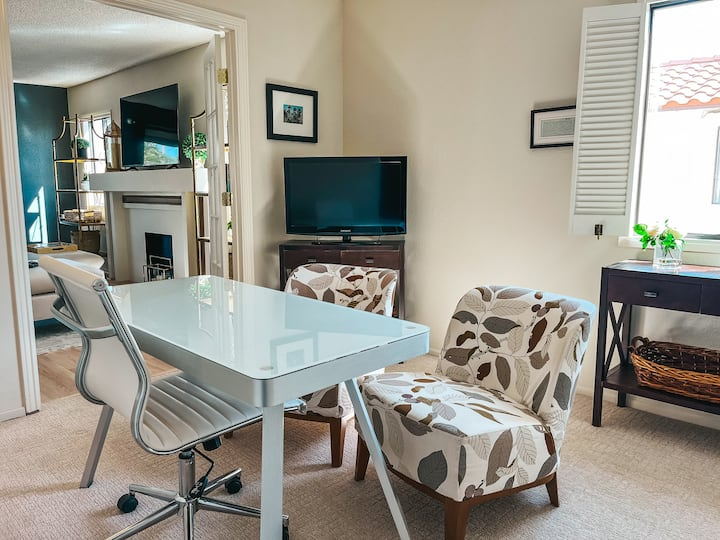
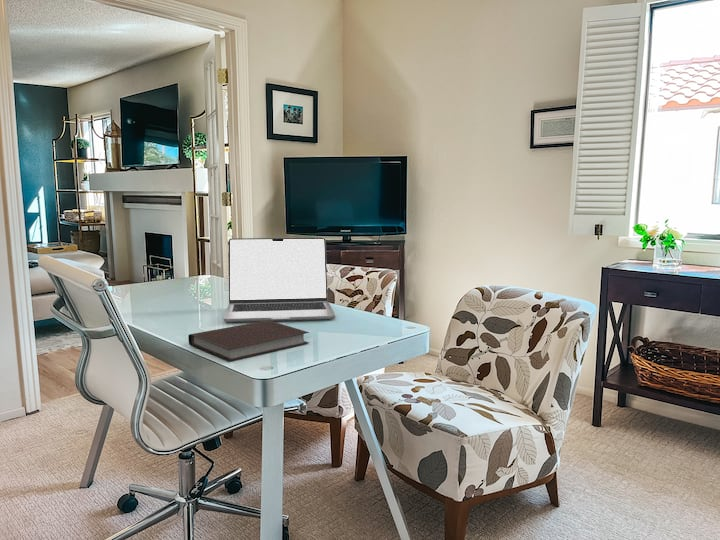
+ laptop (279, 276)
+ notebook (249, 338)
